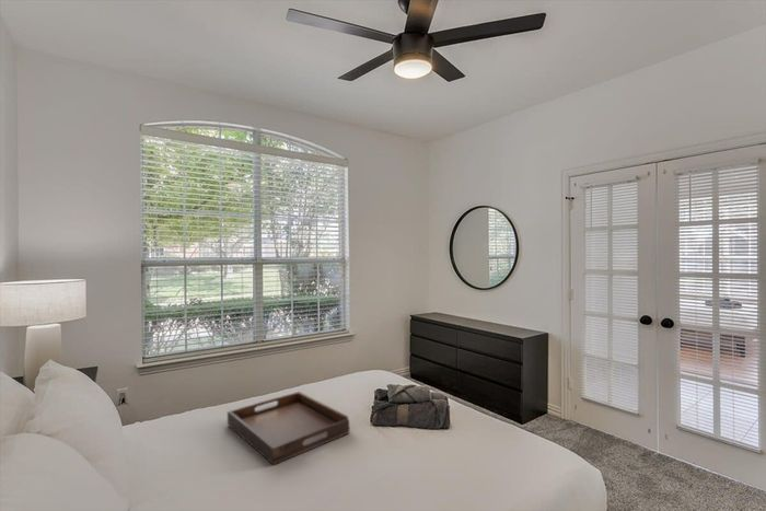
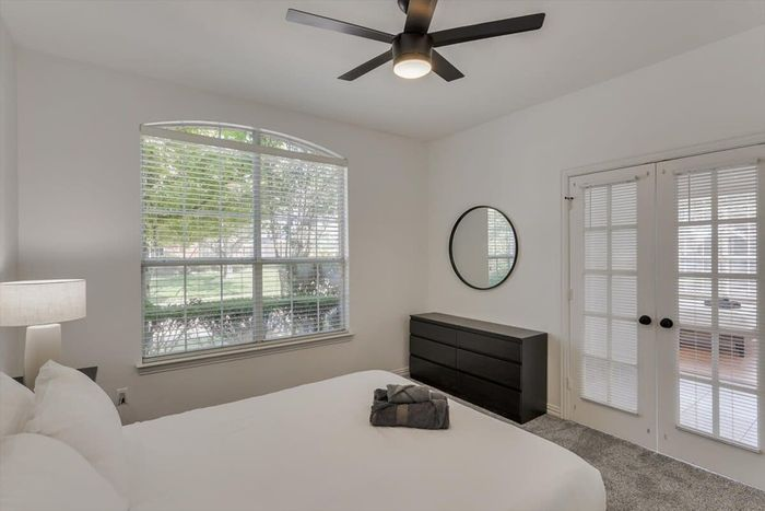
- serving tray (288, 421)
